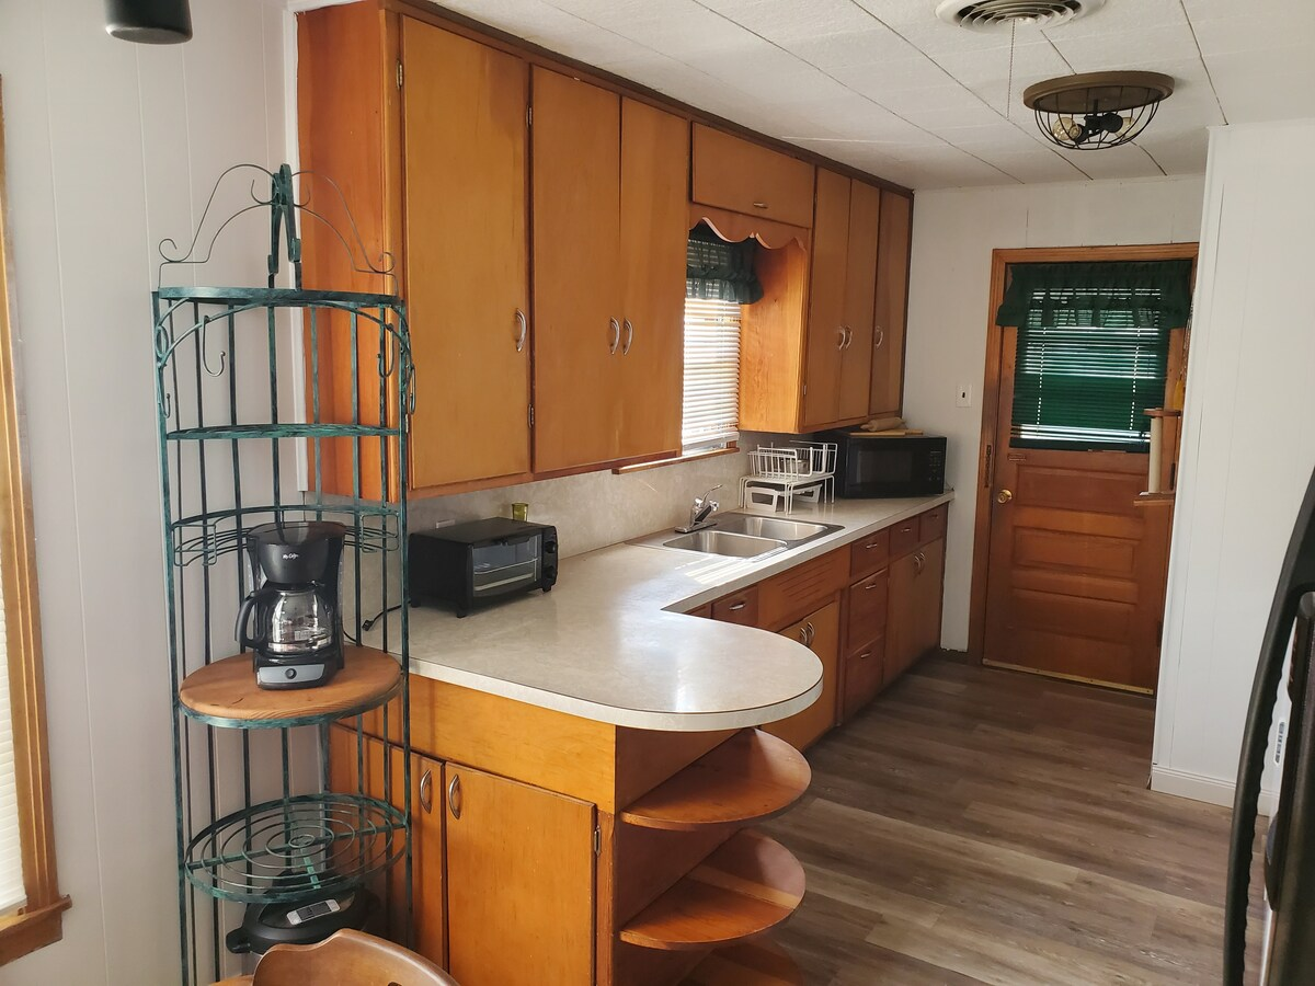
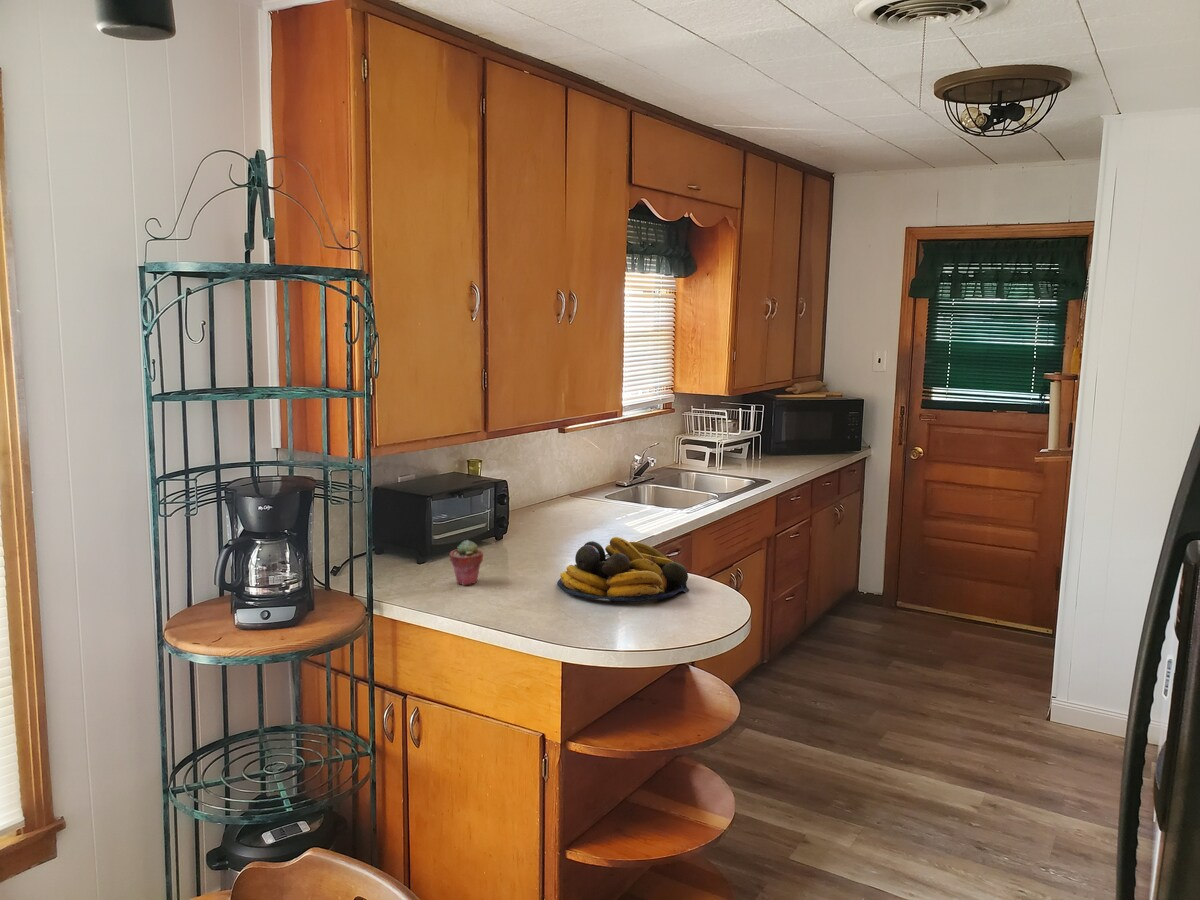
+ potted succulent (466, 560)
+ fruit bowl (622, 563)
